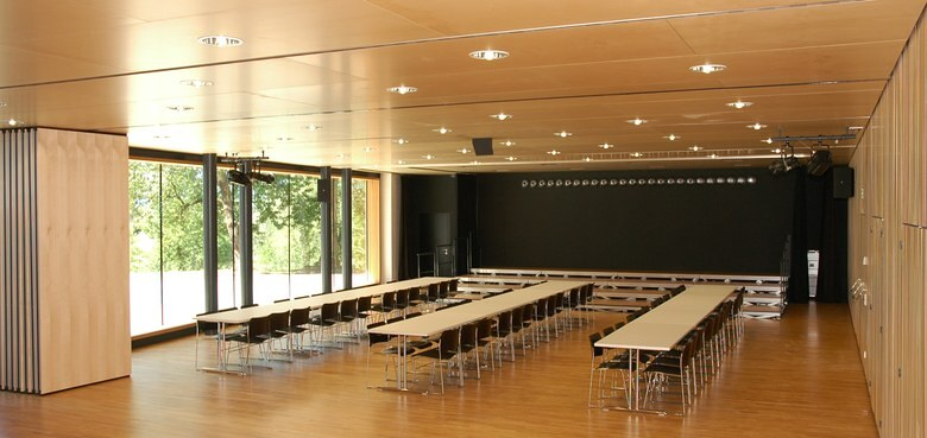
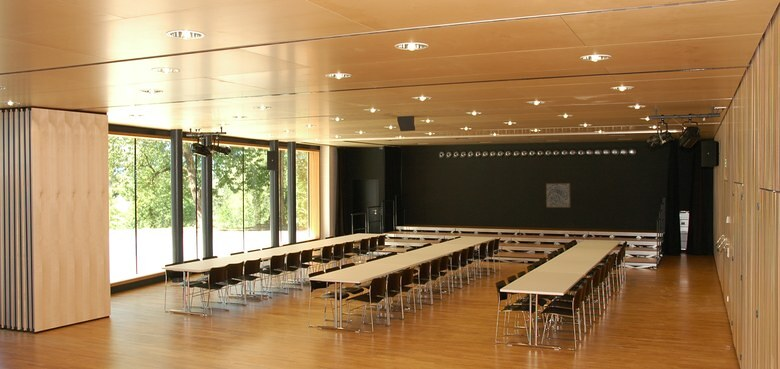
+ wall art (558, 195)
